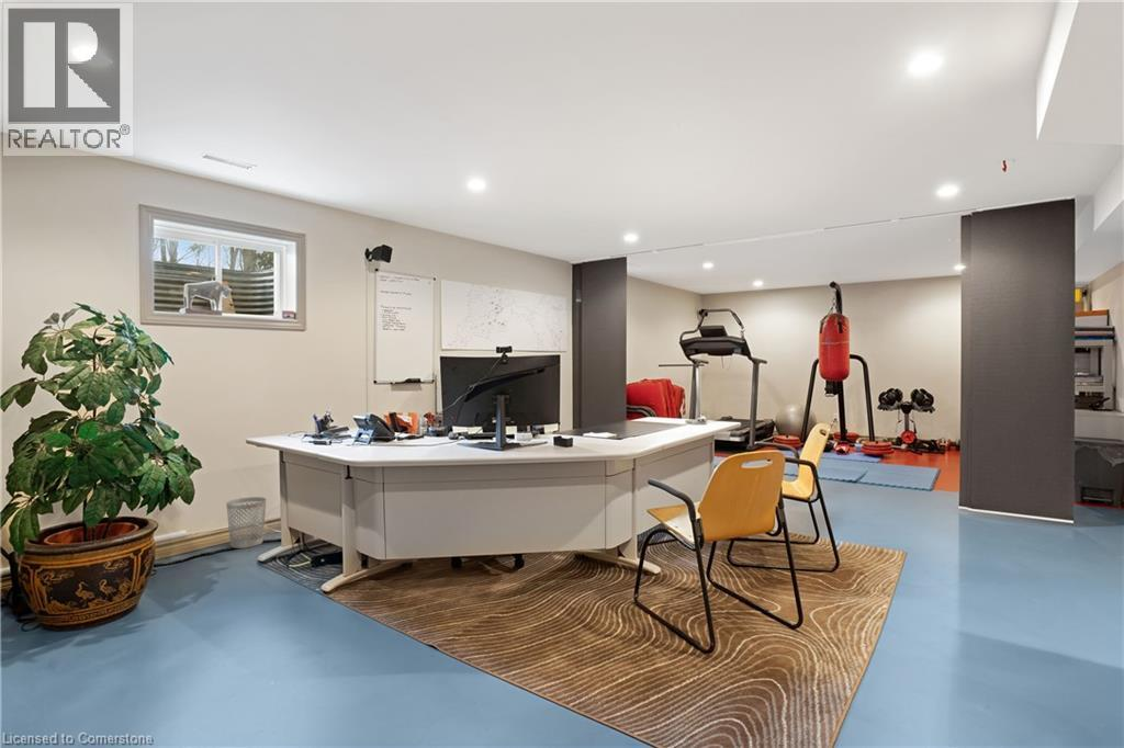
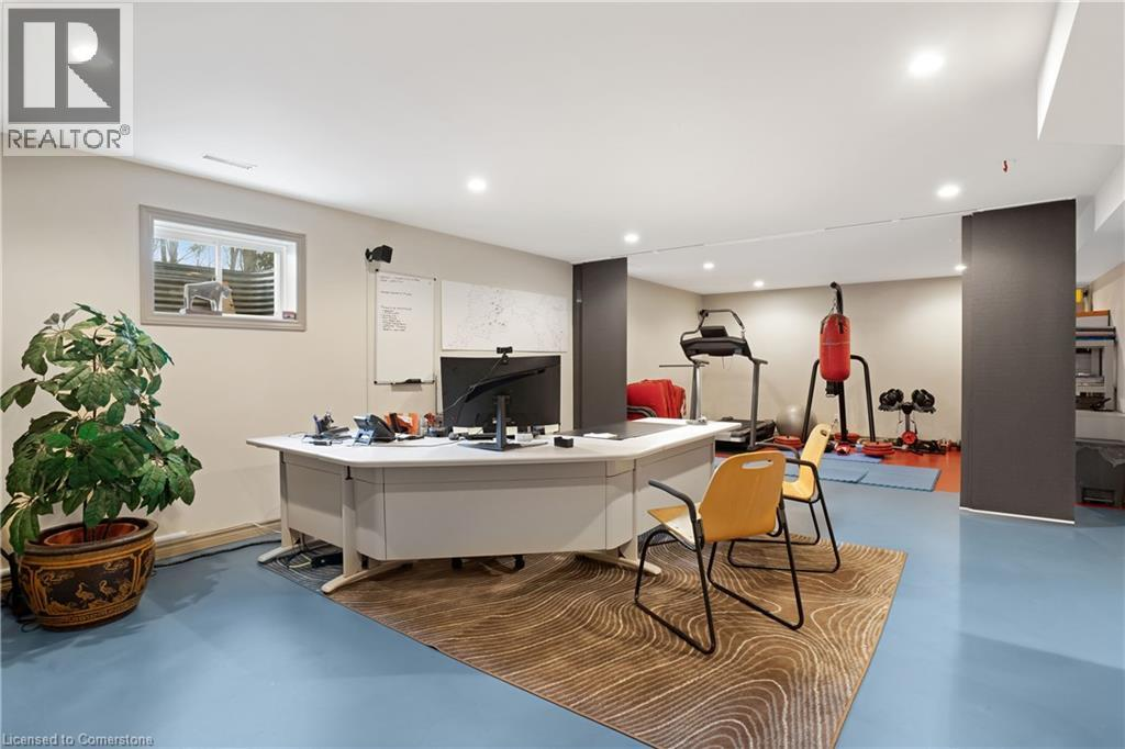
- wastebasket (247, 522)
